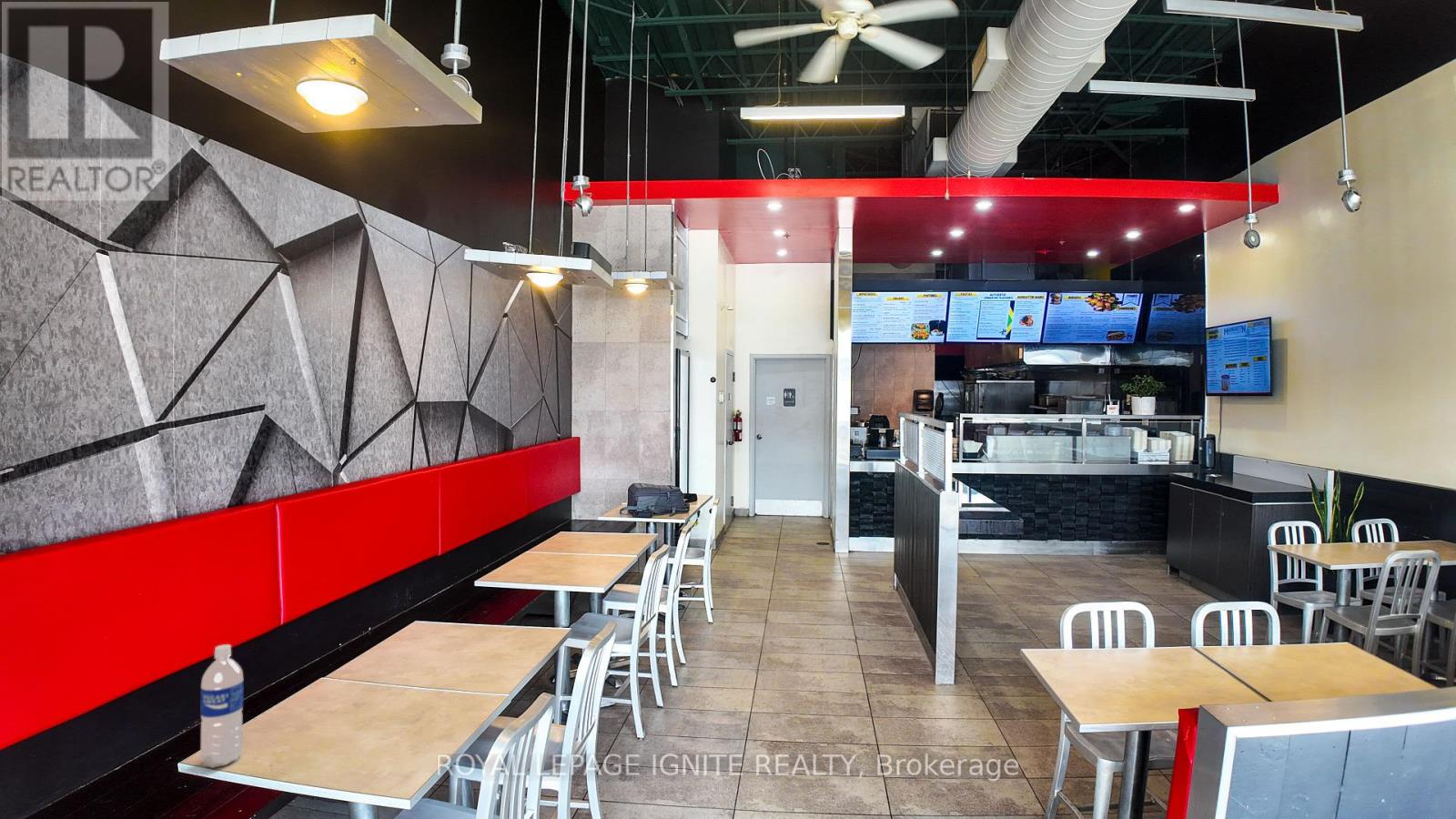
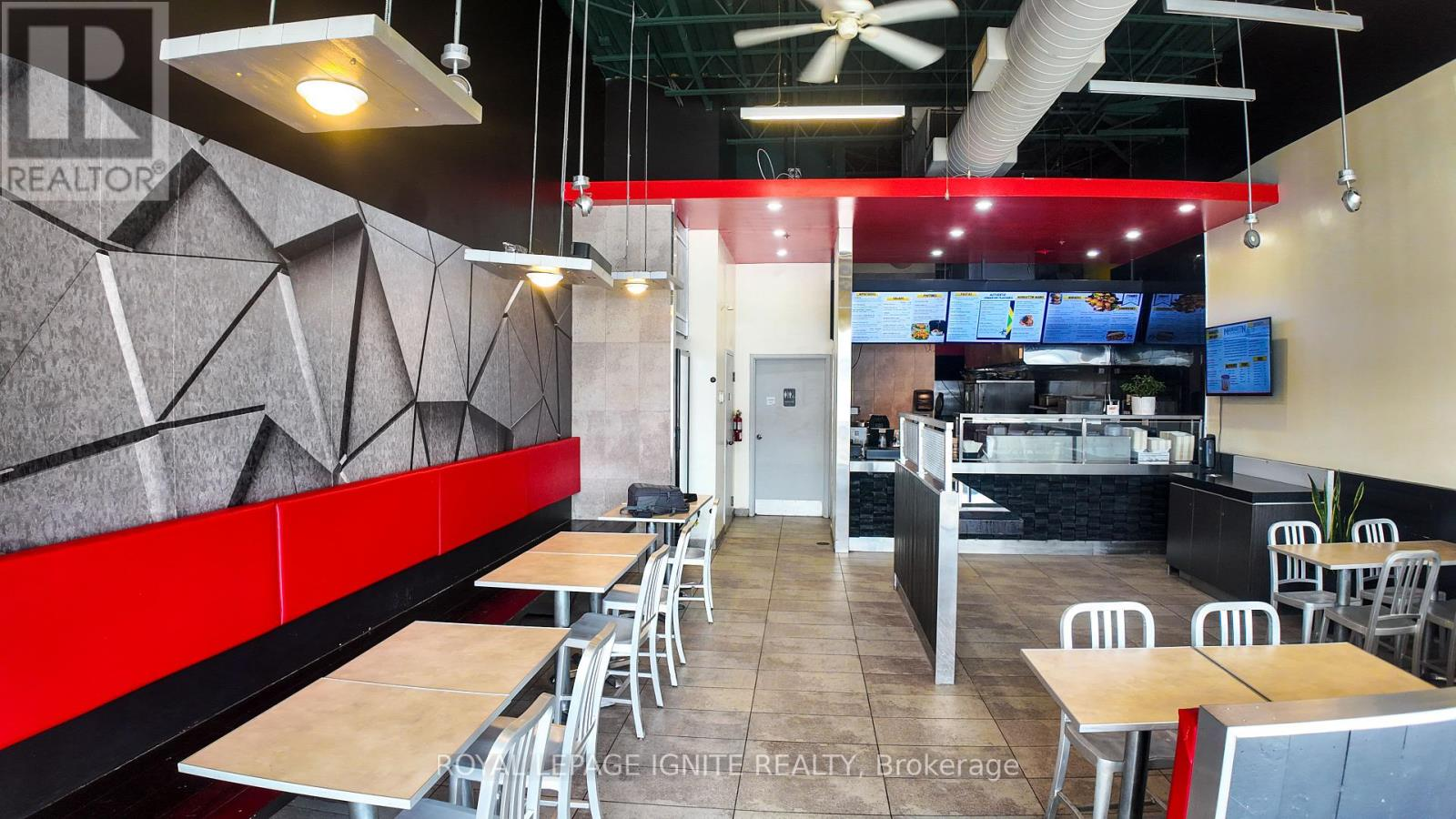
- water bottle (222, 703)
